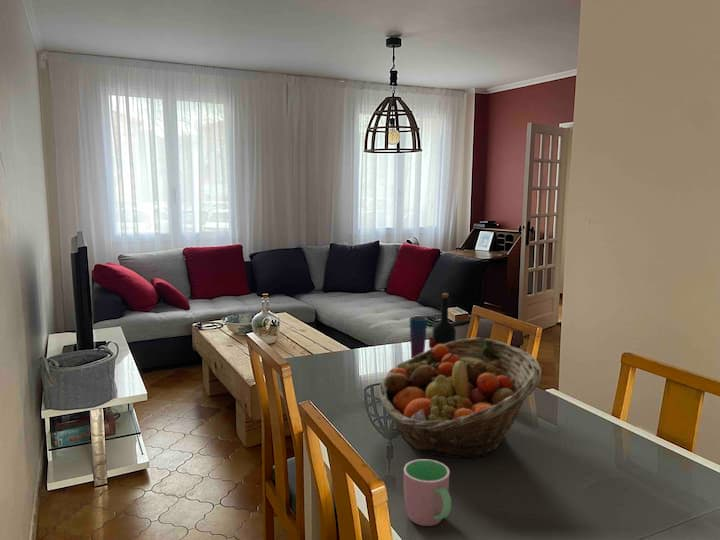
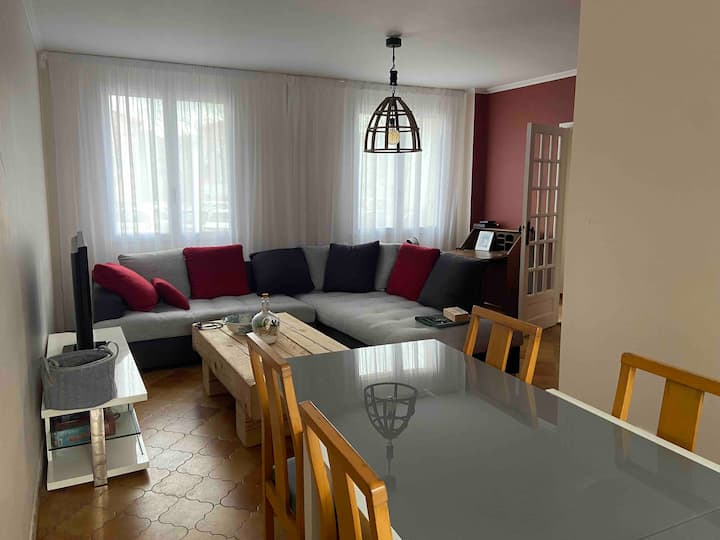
- wine bottle (440, 338)
- cup (417, 337)
- cup (430, 497)
- fruit basket (455, 391)
